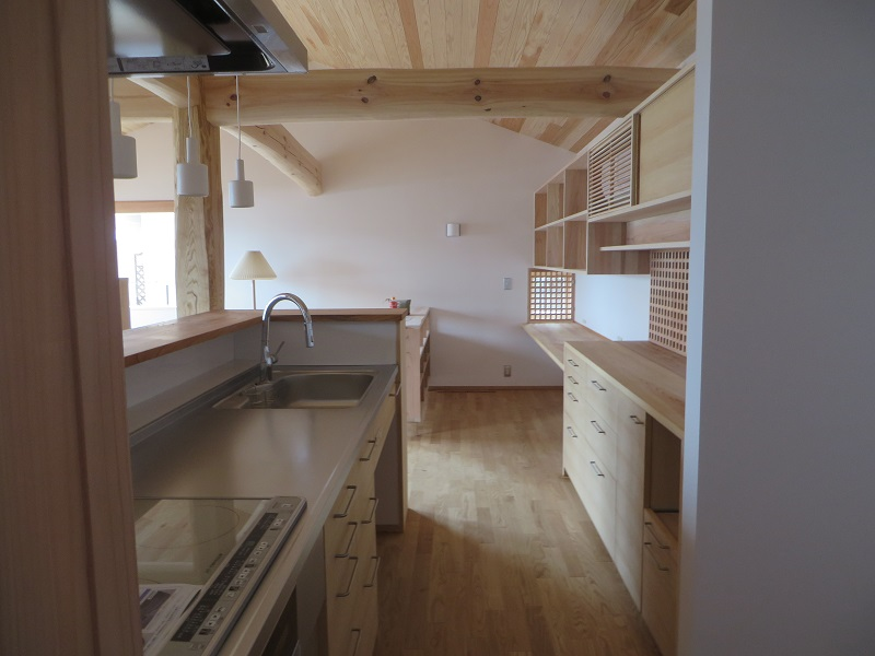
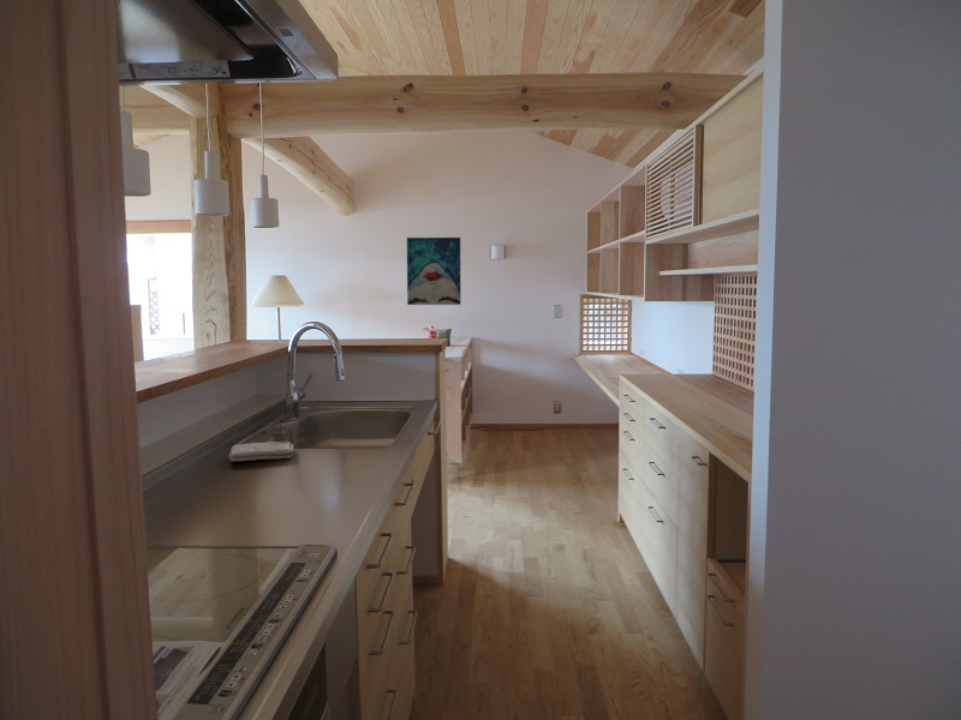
+ wall art (434, 271)
+ washcloth (262, 450)
